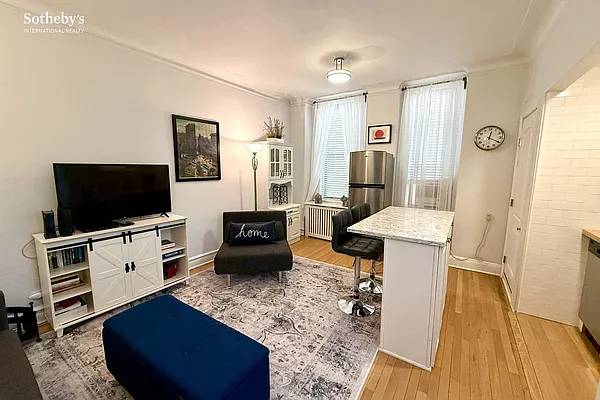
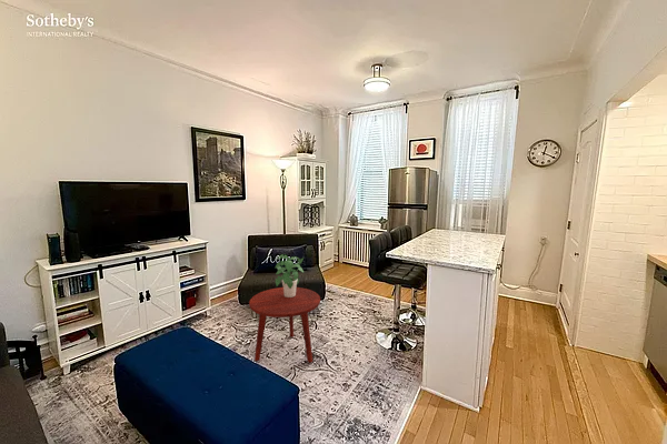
+ side table (289, 324)
+ potted plant (288, 274)
